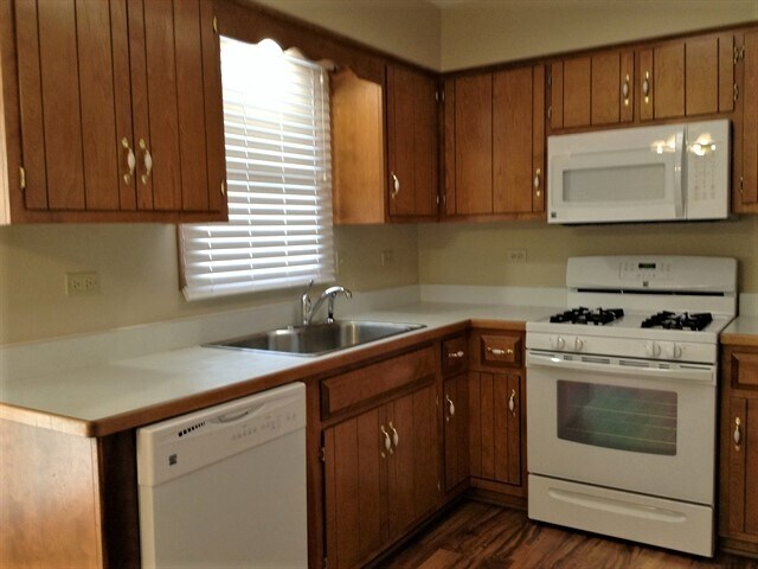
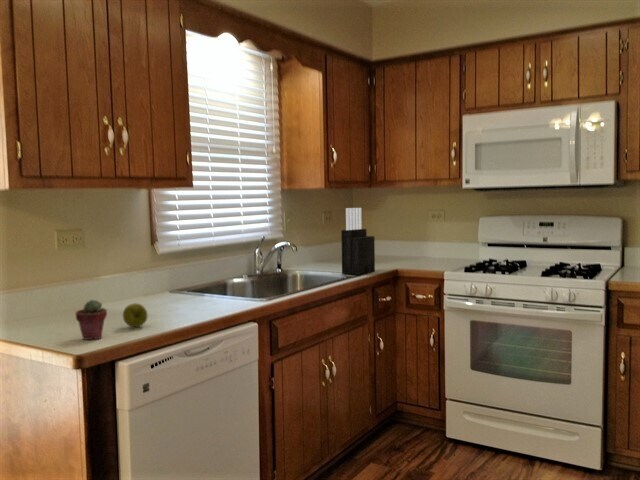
+ potted succulent (91, 318)
+ knife block (360, 240)
+ apple (135, 315)
